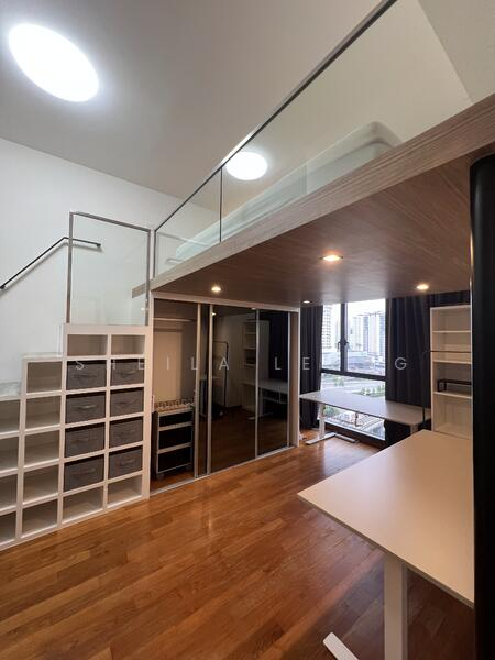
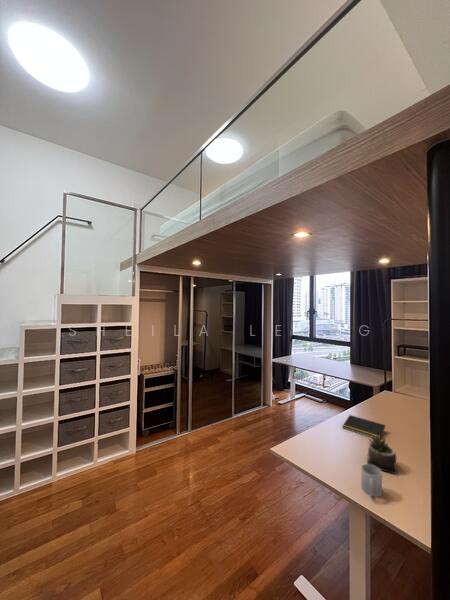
+ succulent plant (381, 449)
+ mug (371, 482)
+ notepad (363, 426)
